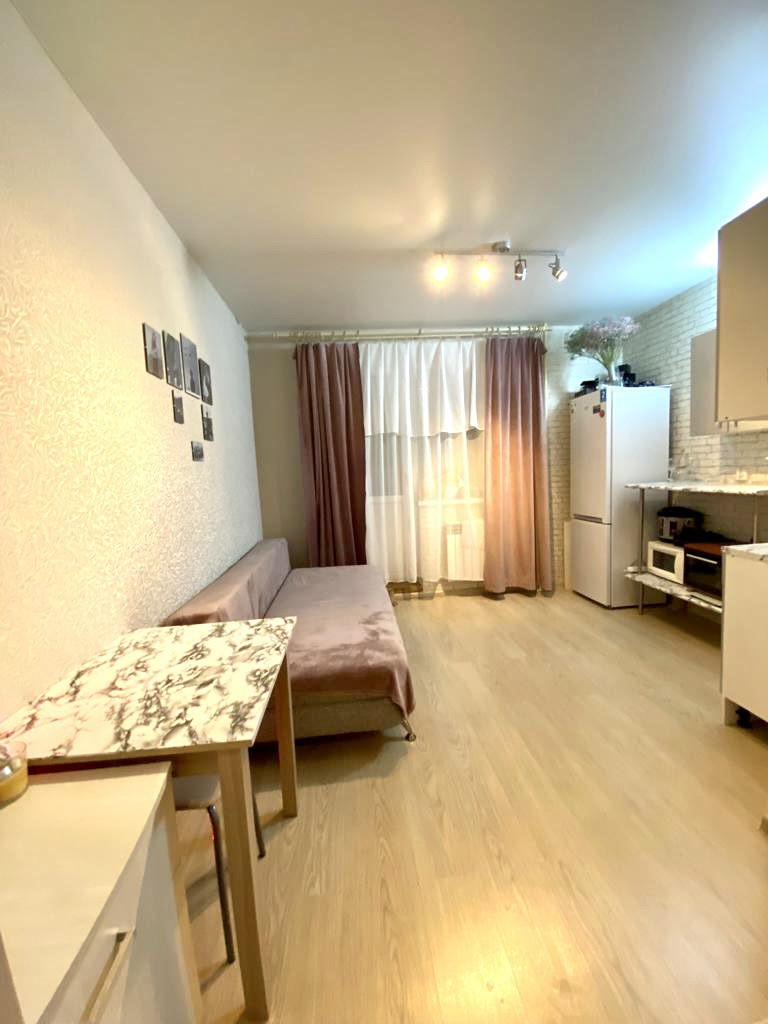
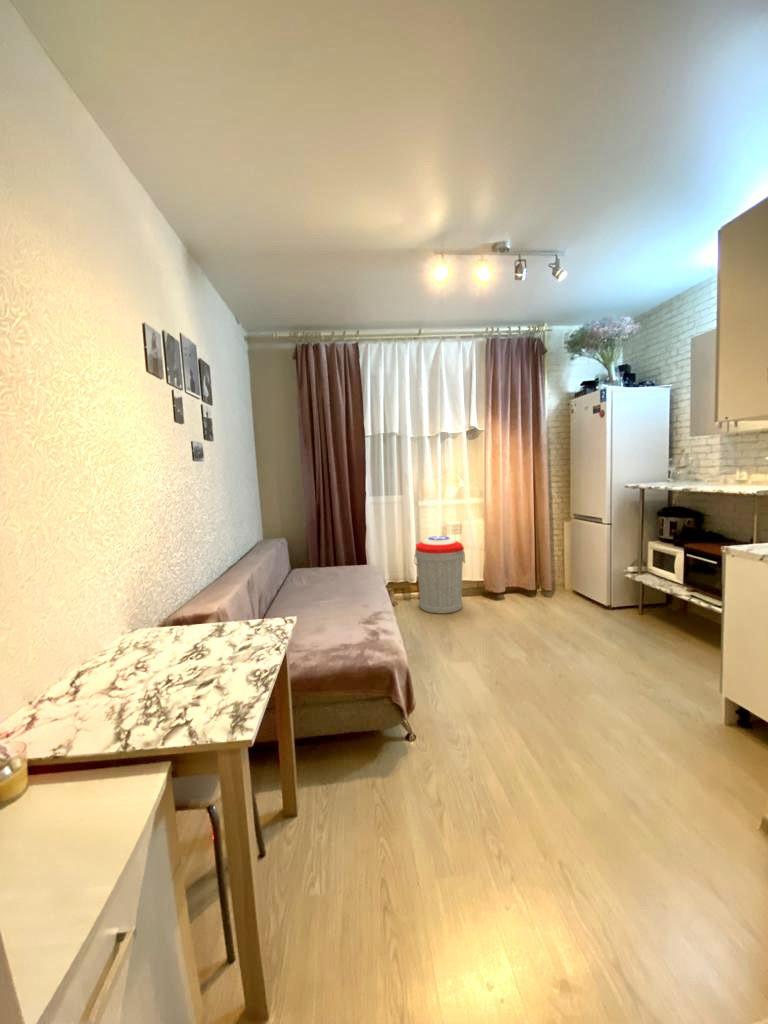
+ trash can (439, 572)
